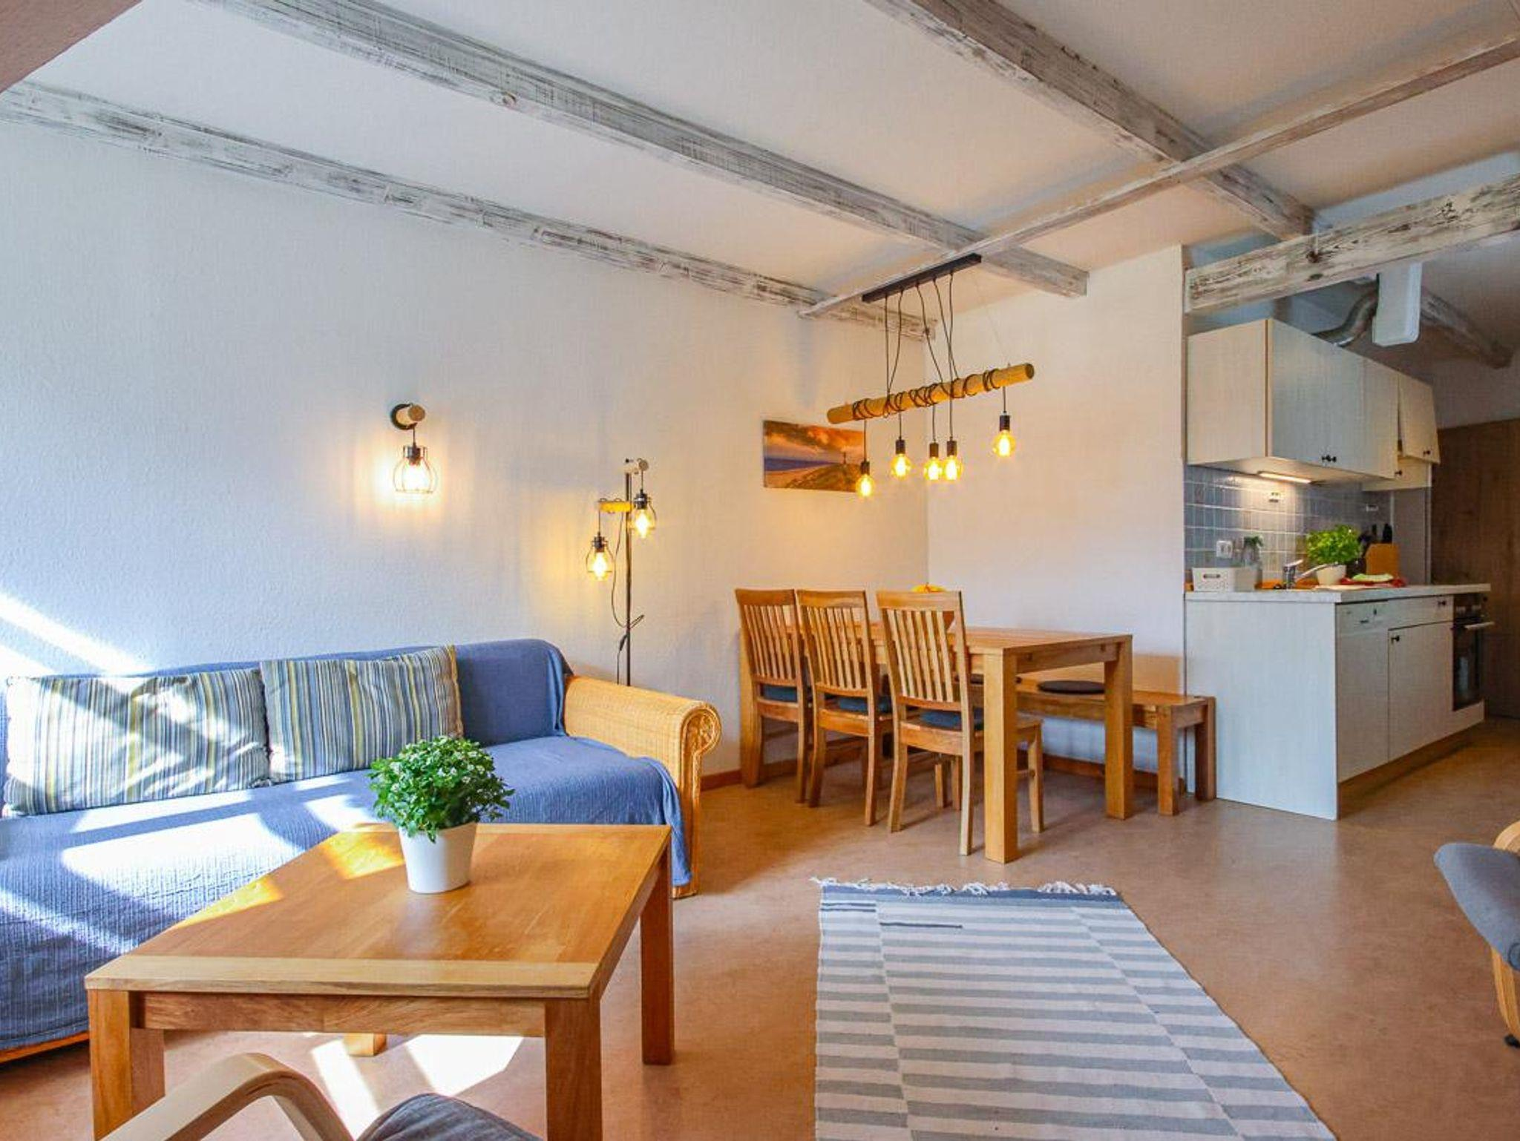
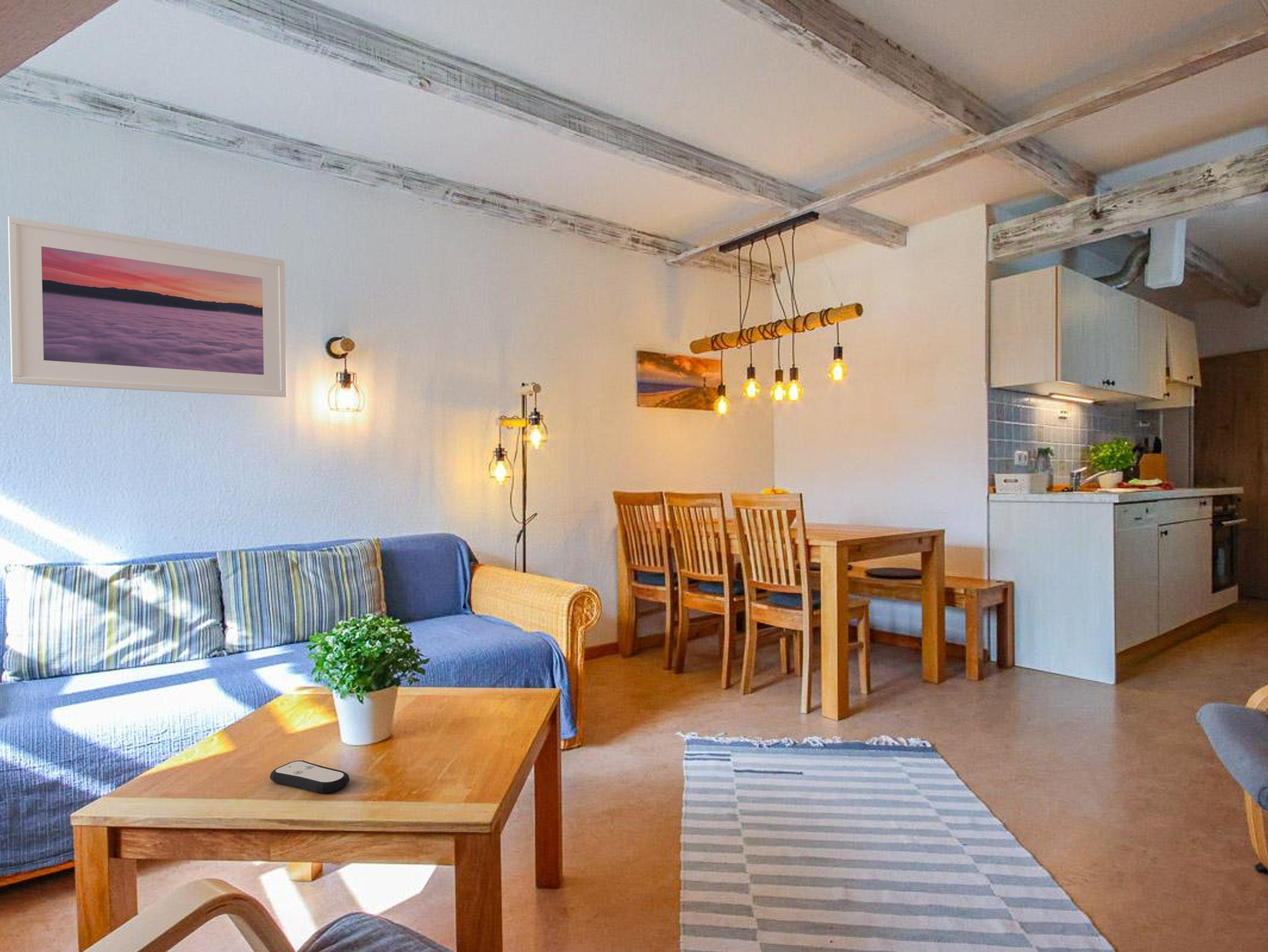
+ remote control (311, 776)
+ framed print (161, 316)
